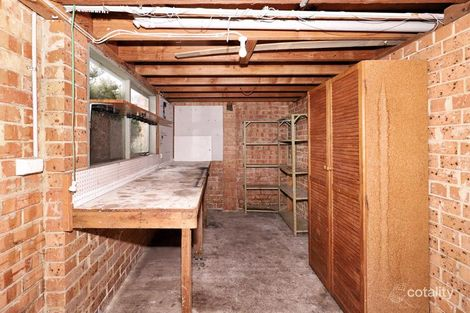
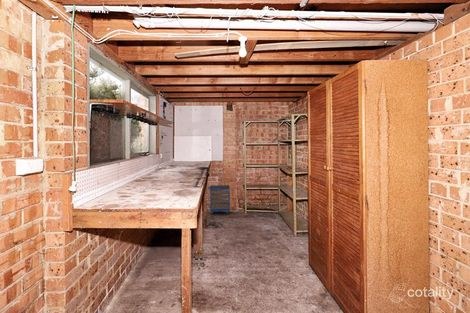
+ cabinet (219, 199)
